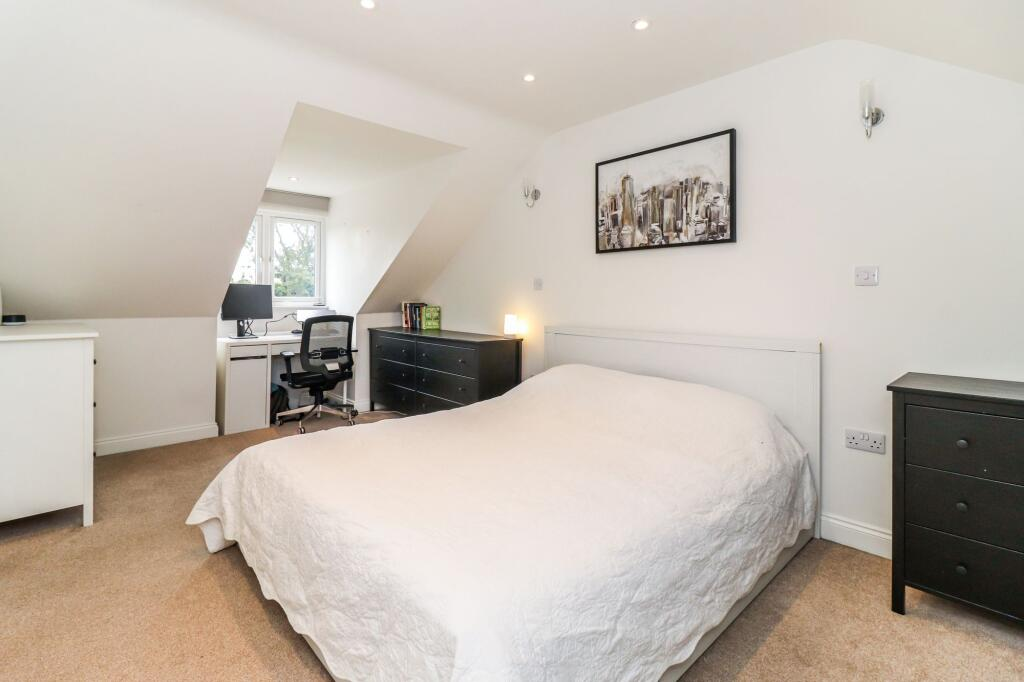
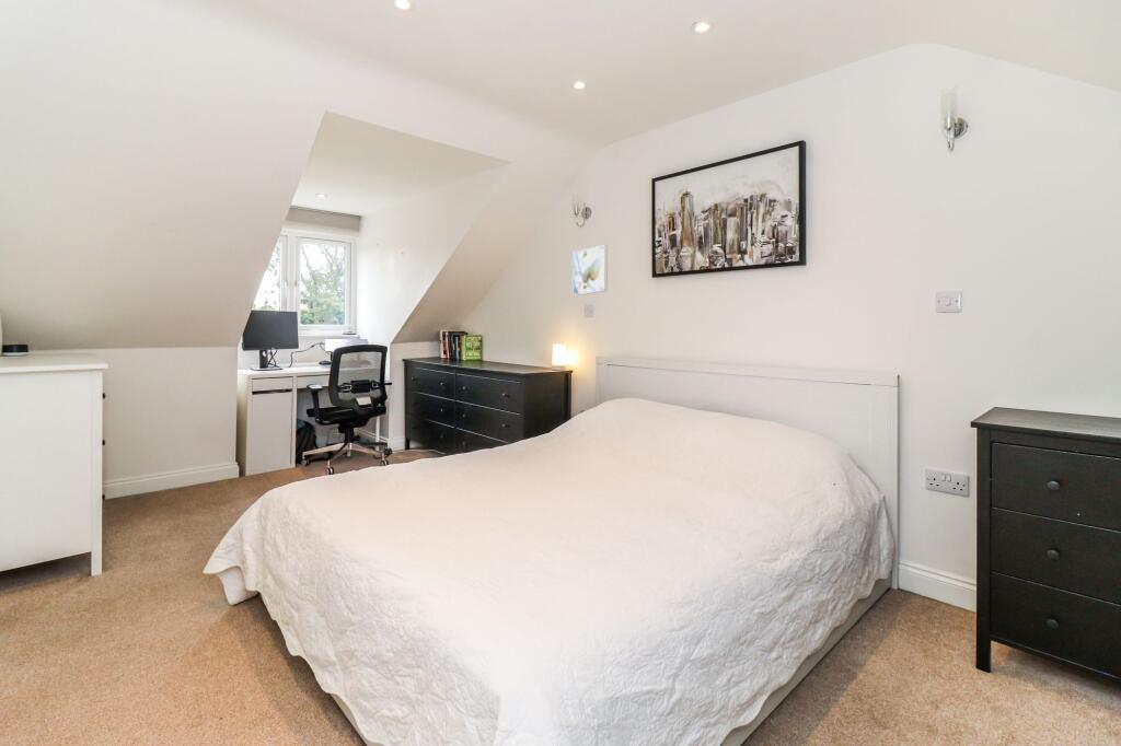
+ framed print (589, 270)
